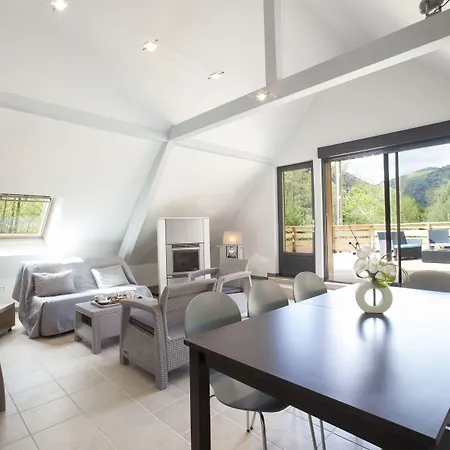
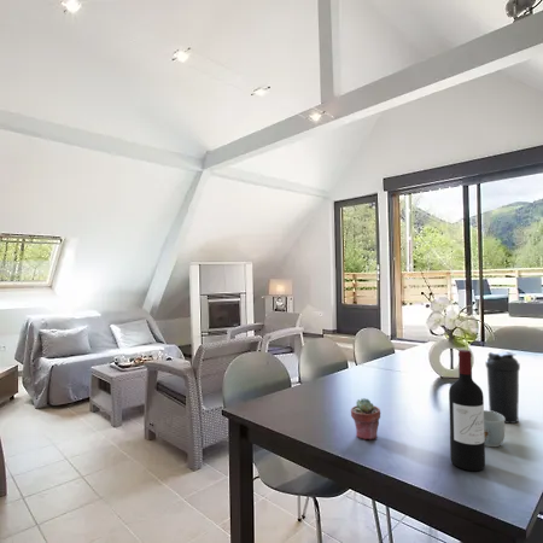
+ wine bottle (466, 407)
+ potted succulent (366, 416)
+ mug (484, 427)
+ water bottle (502, 385)
